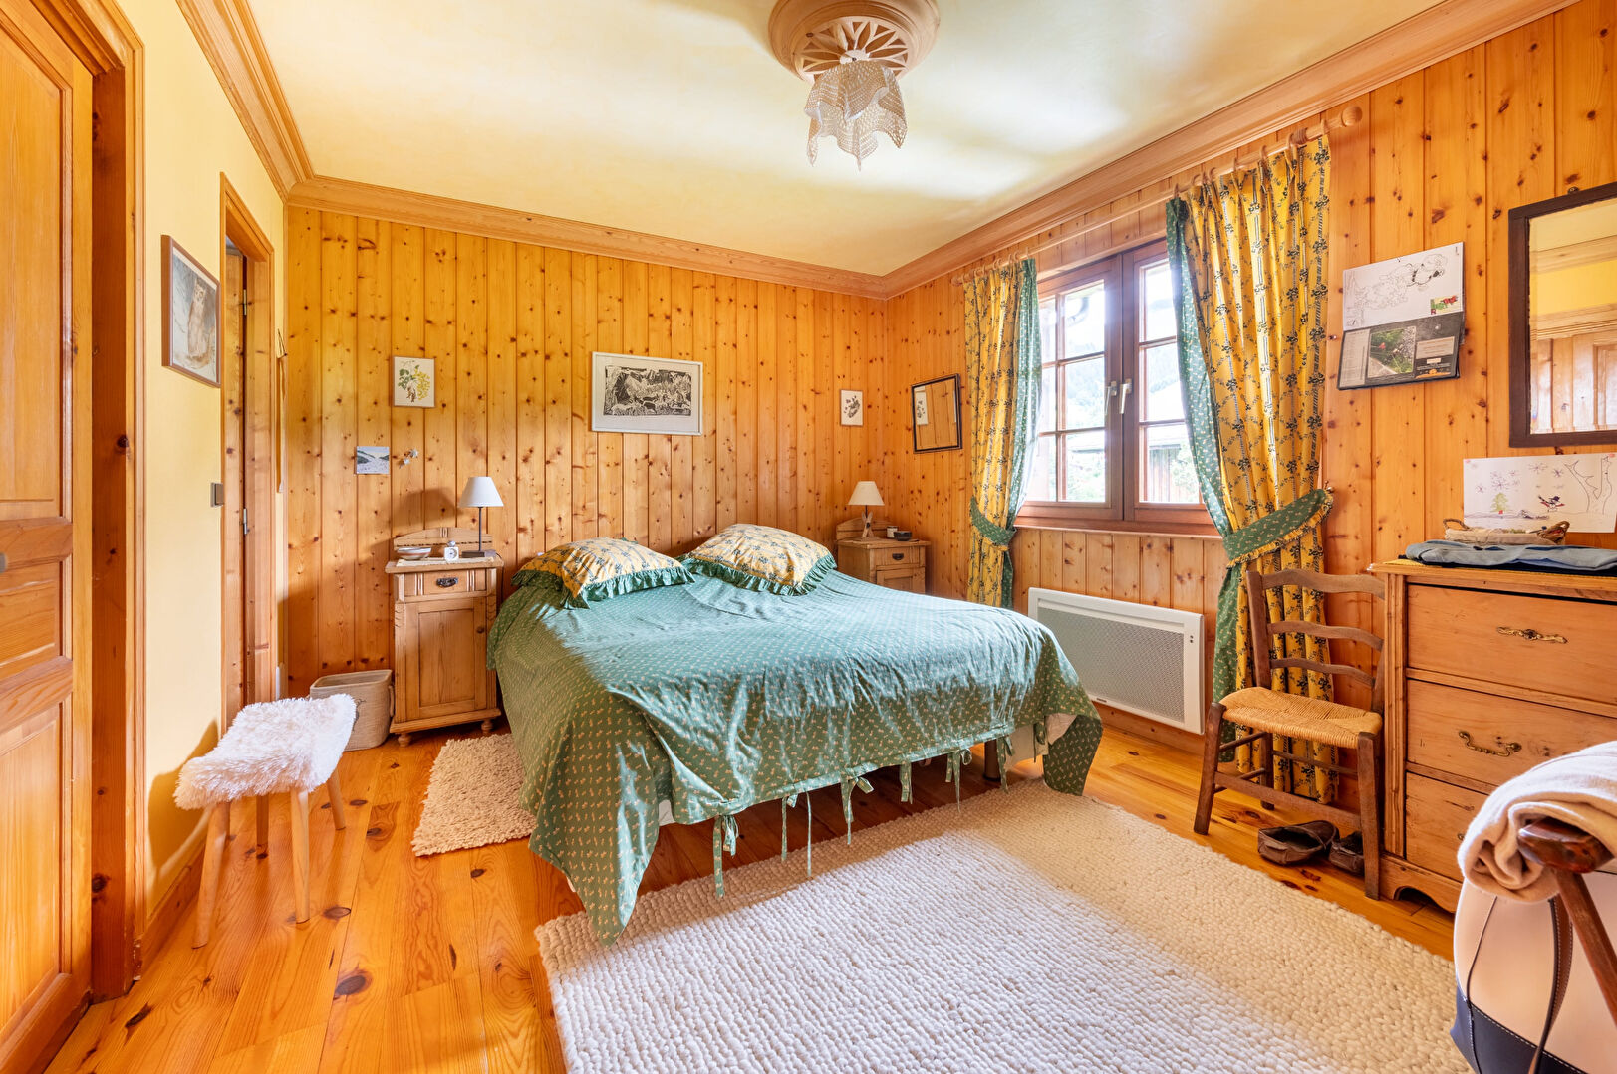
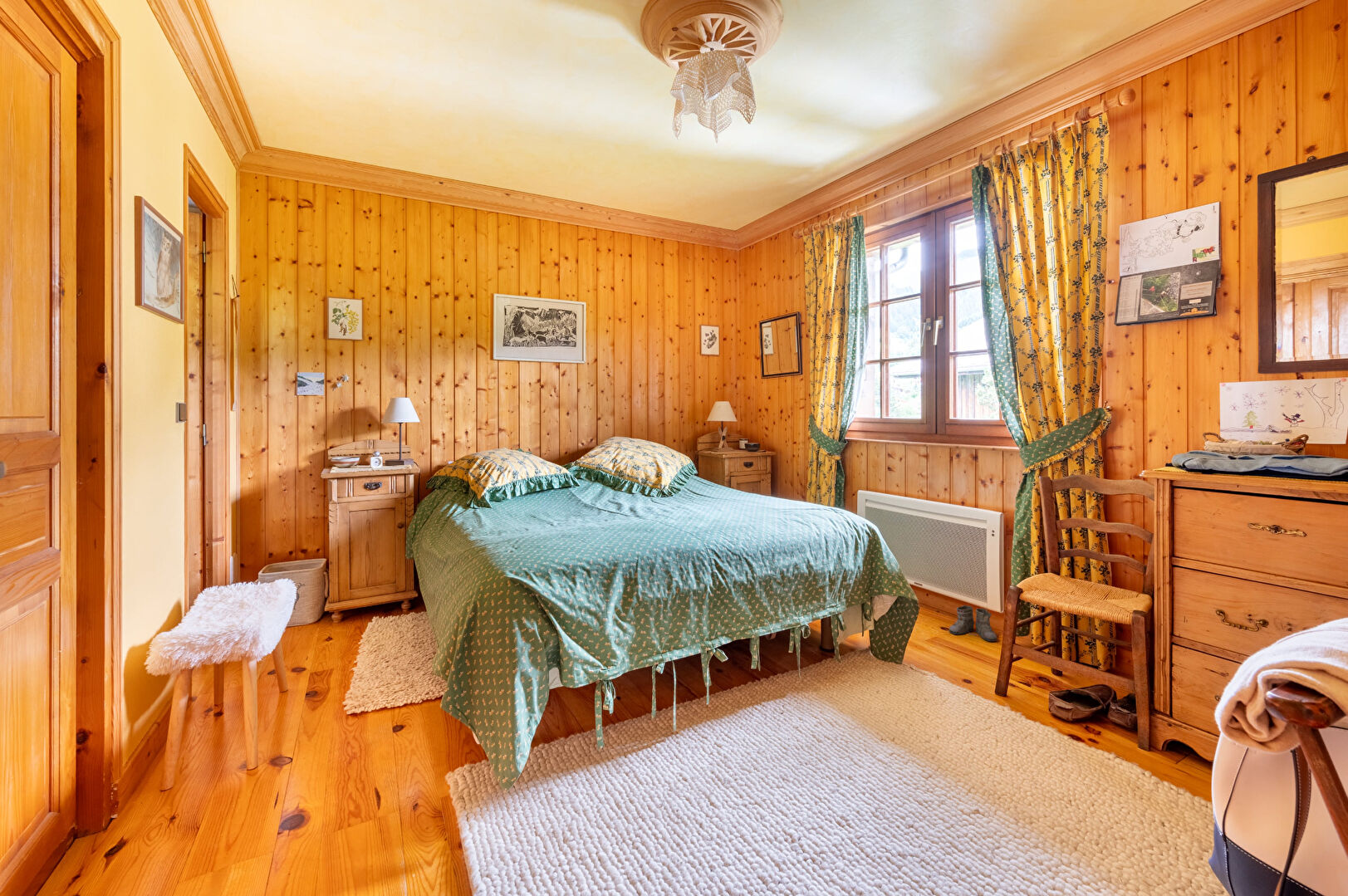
+ boots (972, 621)
